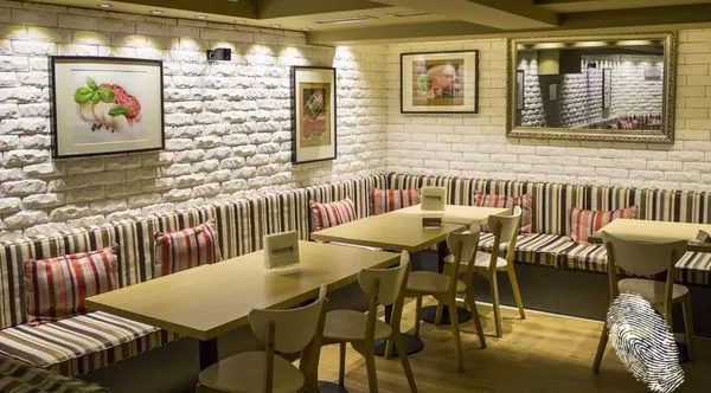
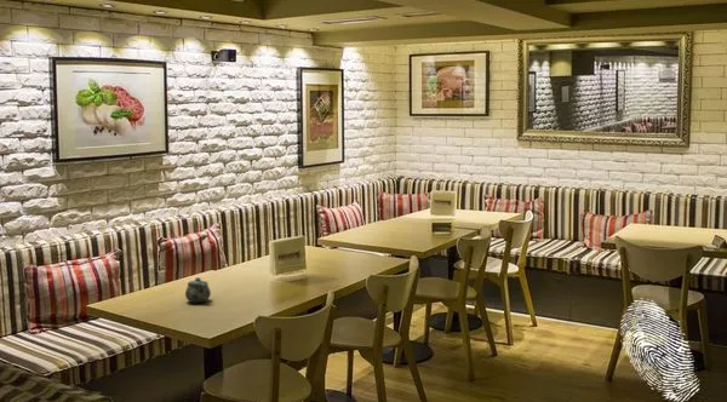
+ chinaware (198, 289)
